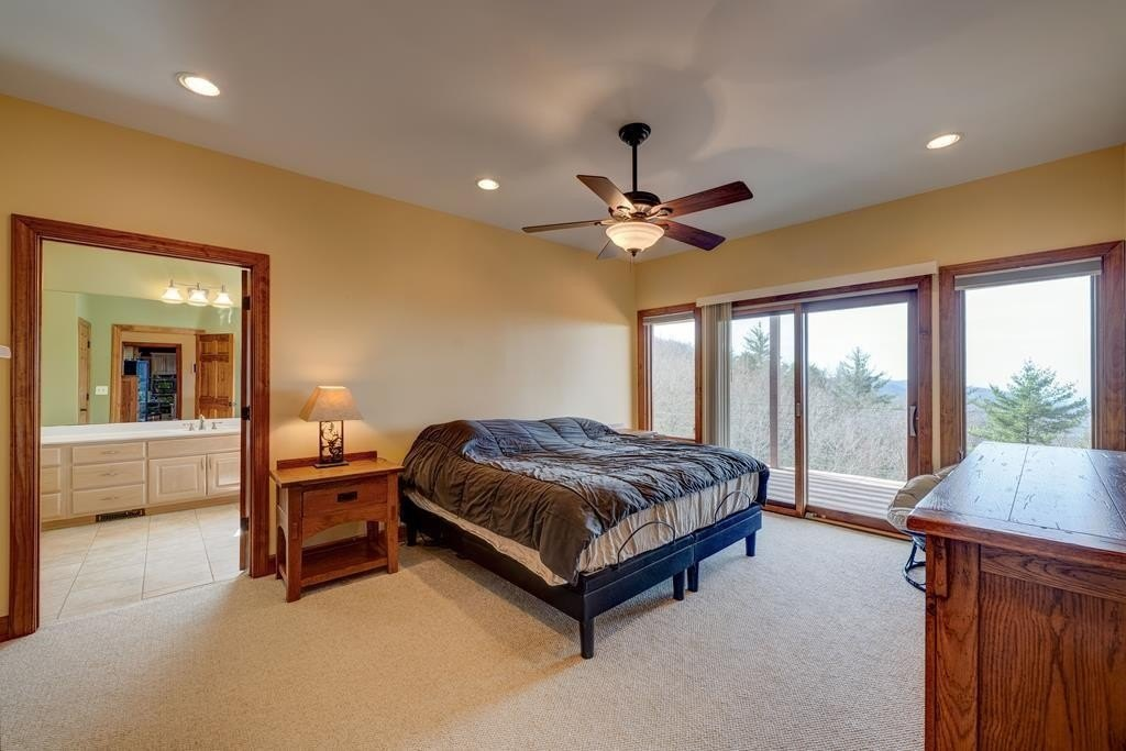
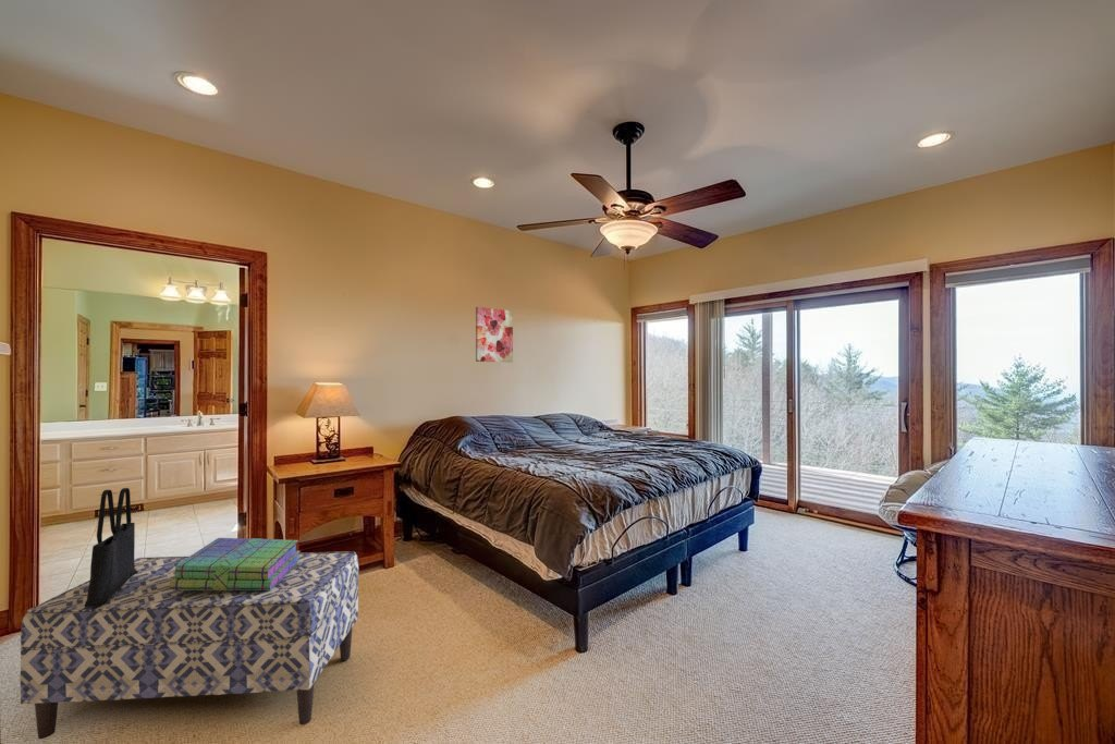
+ tote bag (114, 539)
+ bench (213, 634)
+ wall art (494, 334)
+ stack of books (240, 566)
